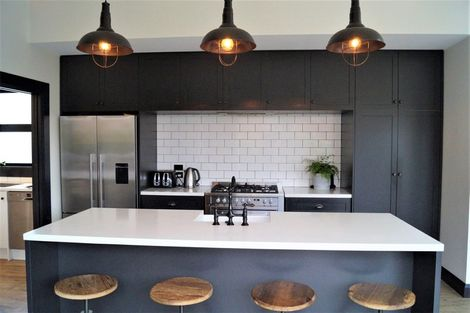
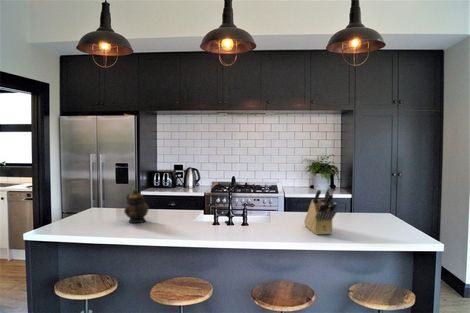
+ knife block (319, 208)
+ teapot (136, 205)
